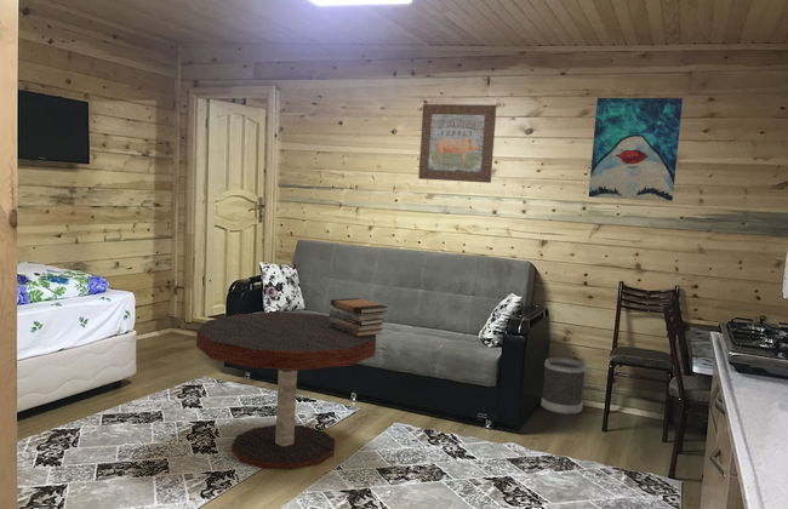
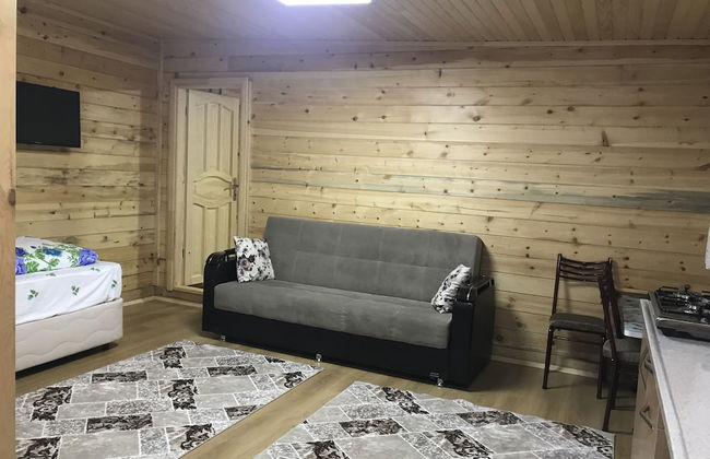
- wall art (634, 149)
- coffee table (286, 389)
- wastebasket (563, 385)
- book stack (356, 315)
- wall art (456, 143)
